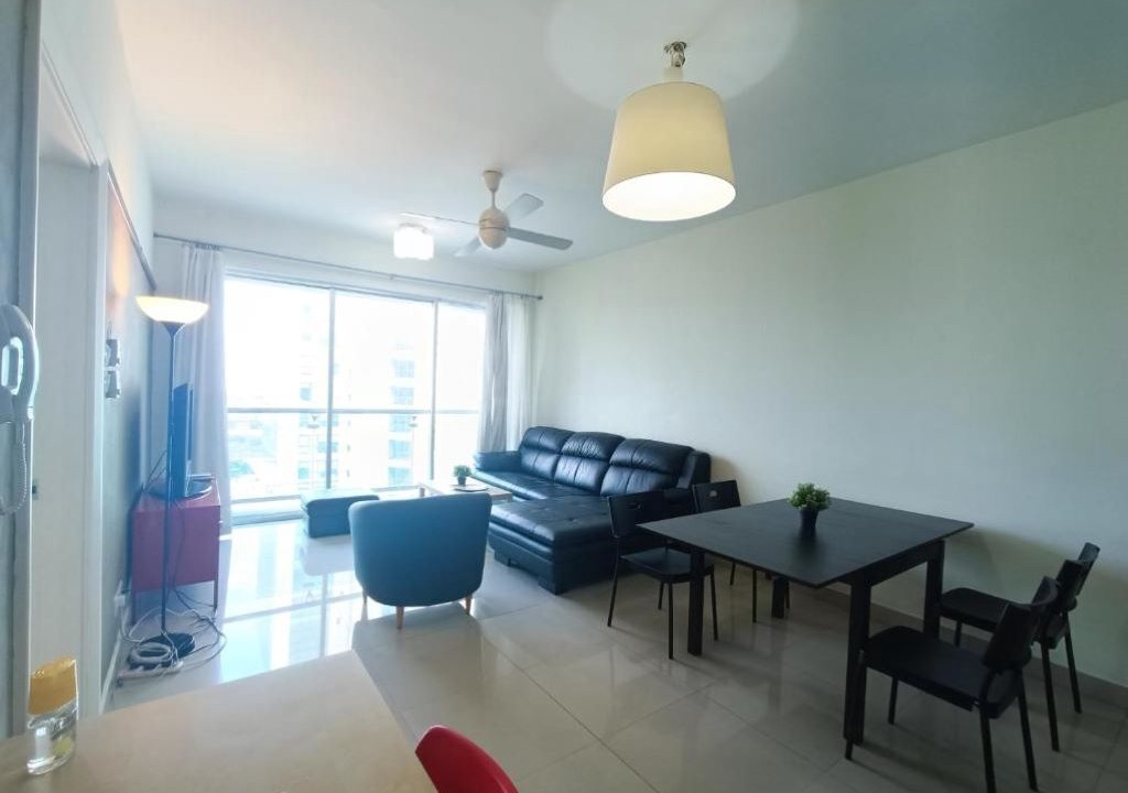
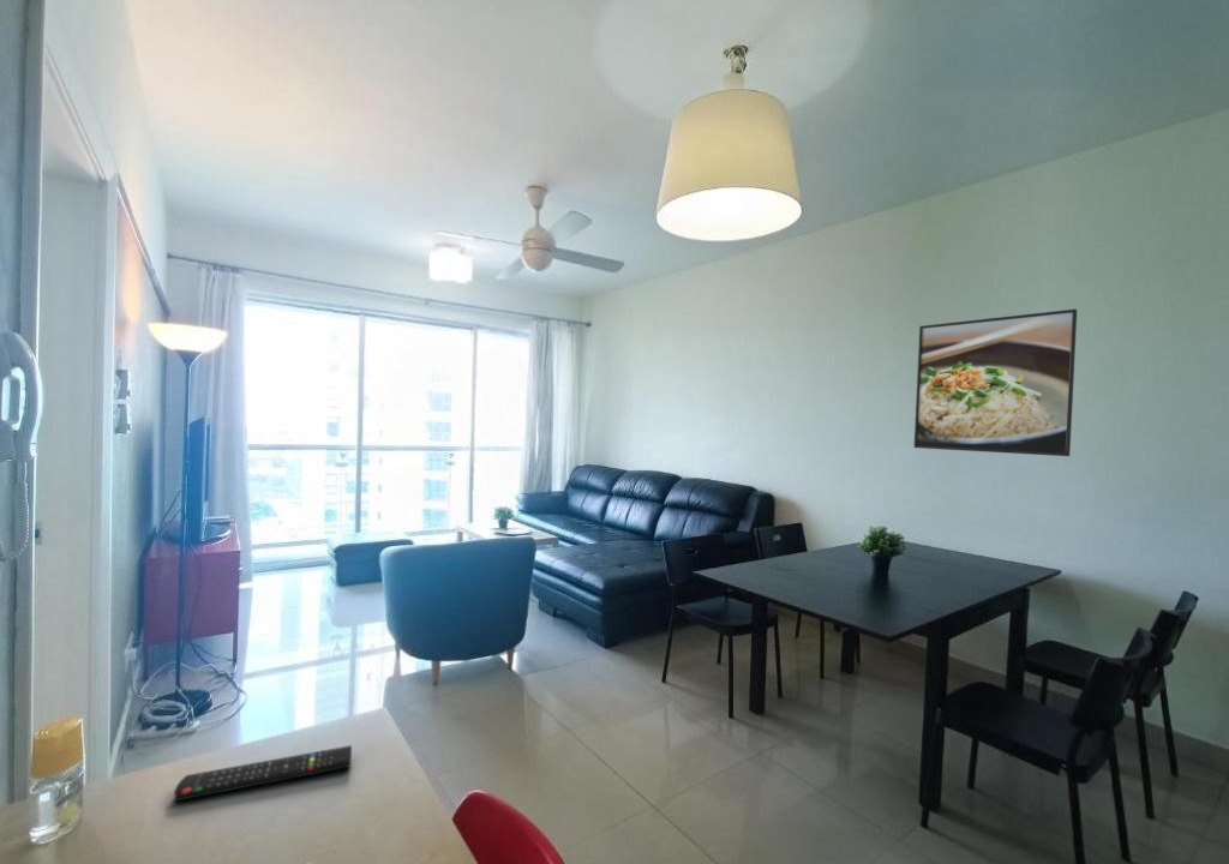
+ remote control (268, 773)
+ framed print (987, 385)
